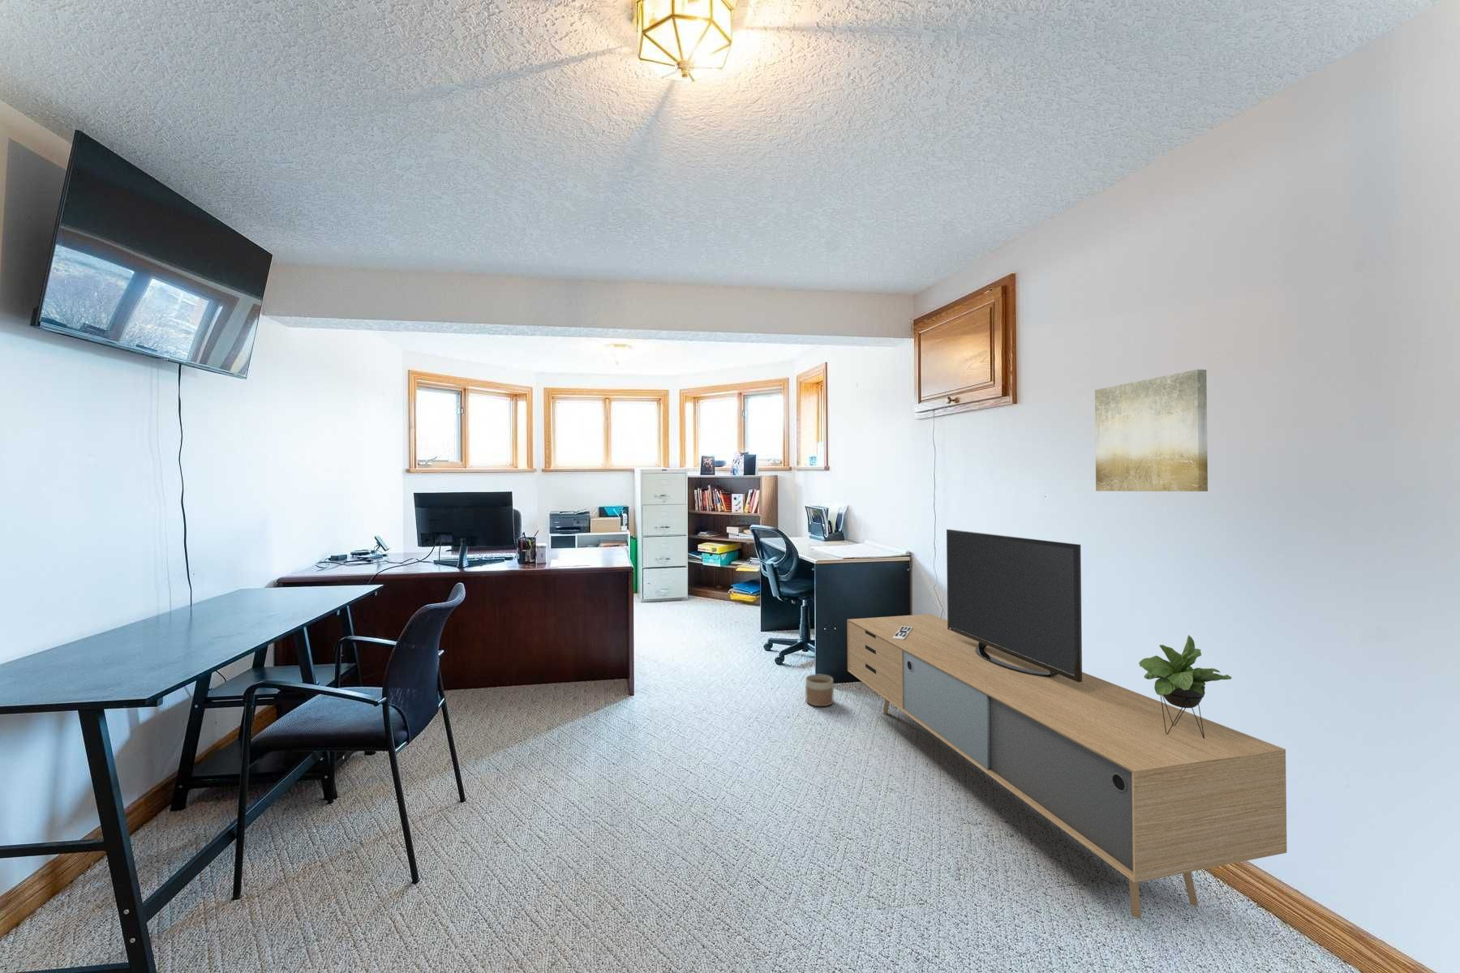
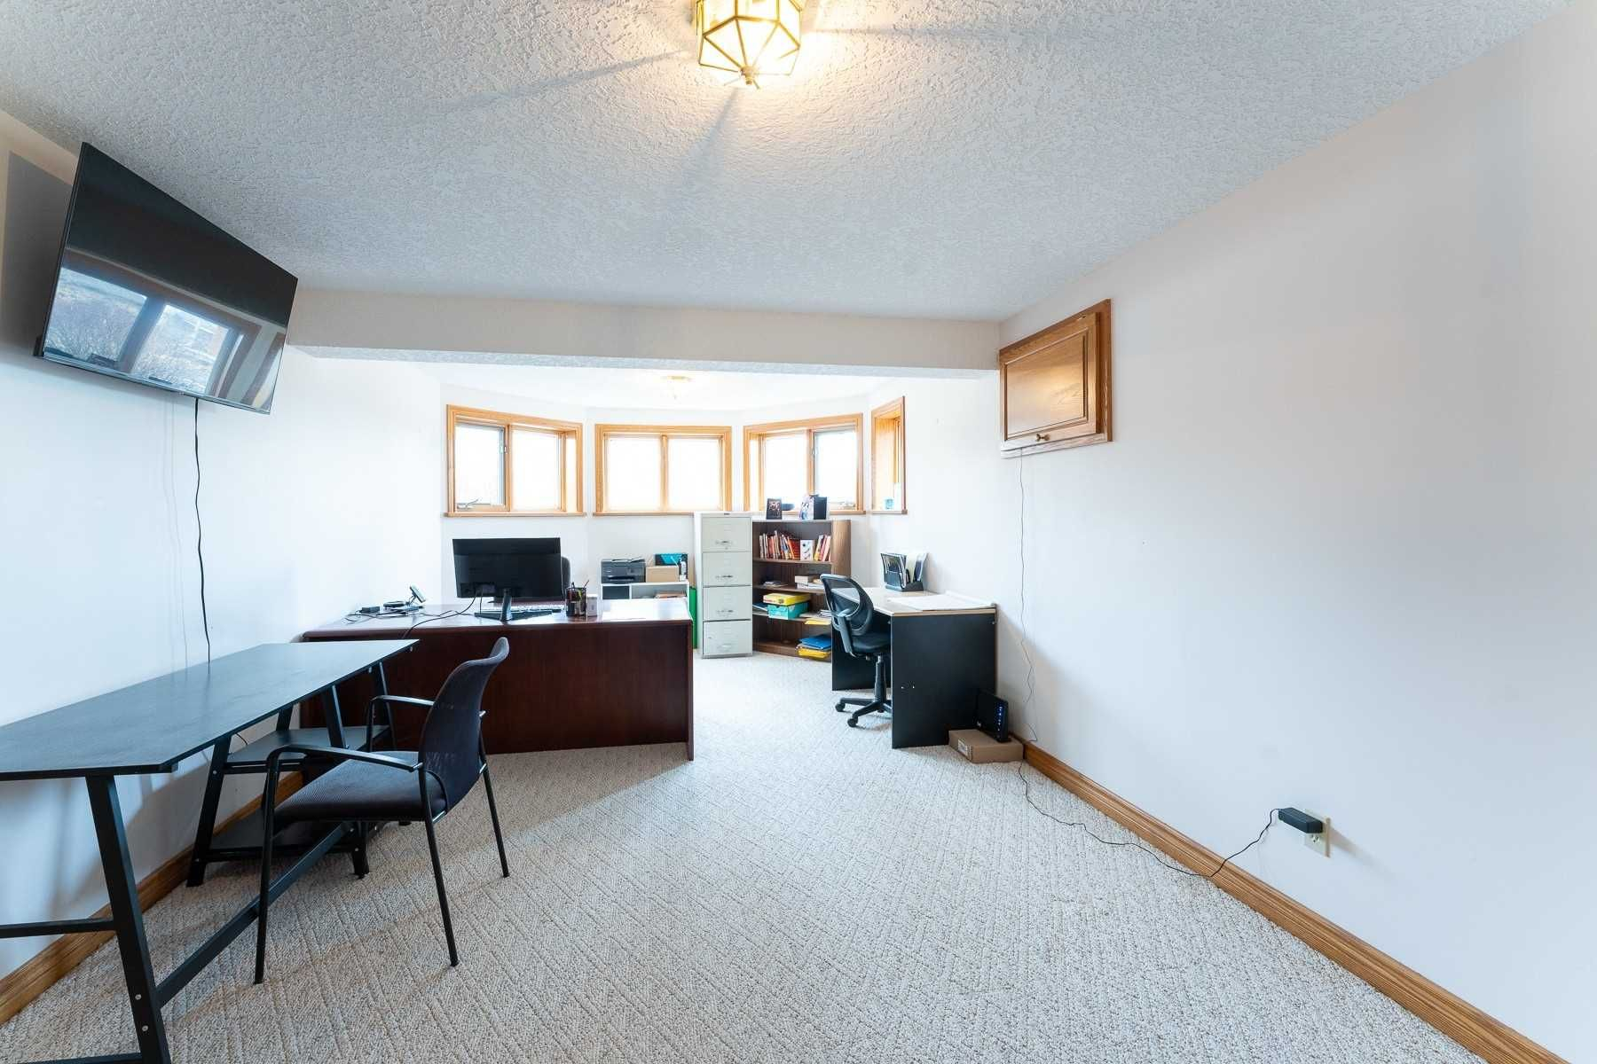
- planter (819, 690)
- wall art (1146, 435)
- media console (996, 658)
